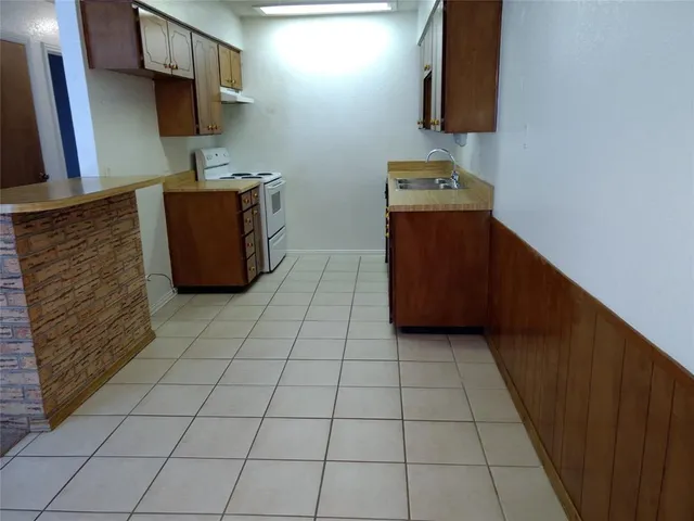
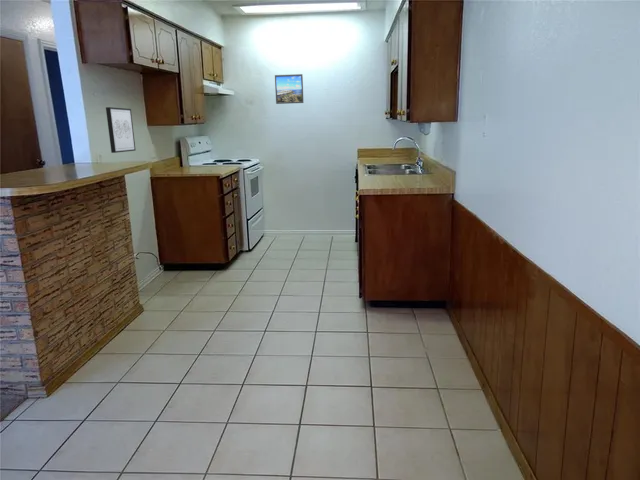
+ wall art (121, 130)
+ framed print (289, 89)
